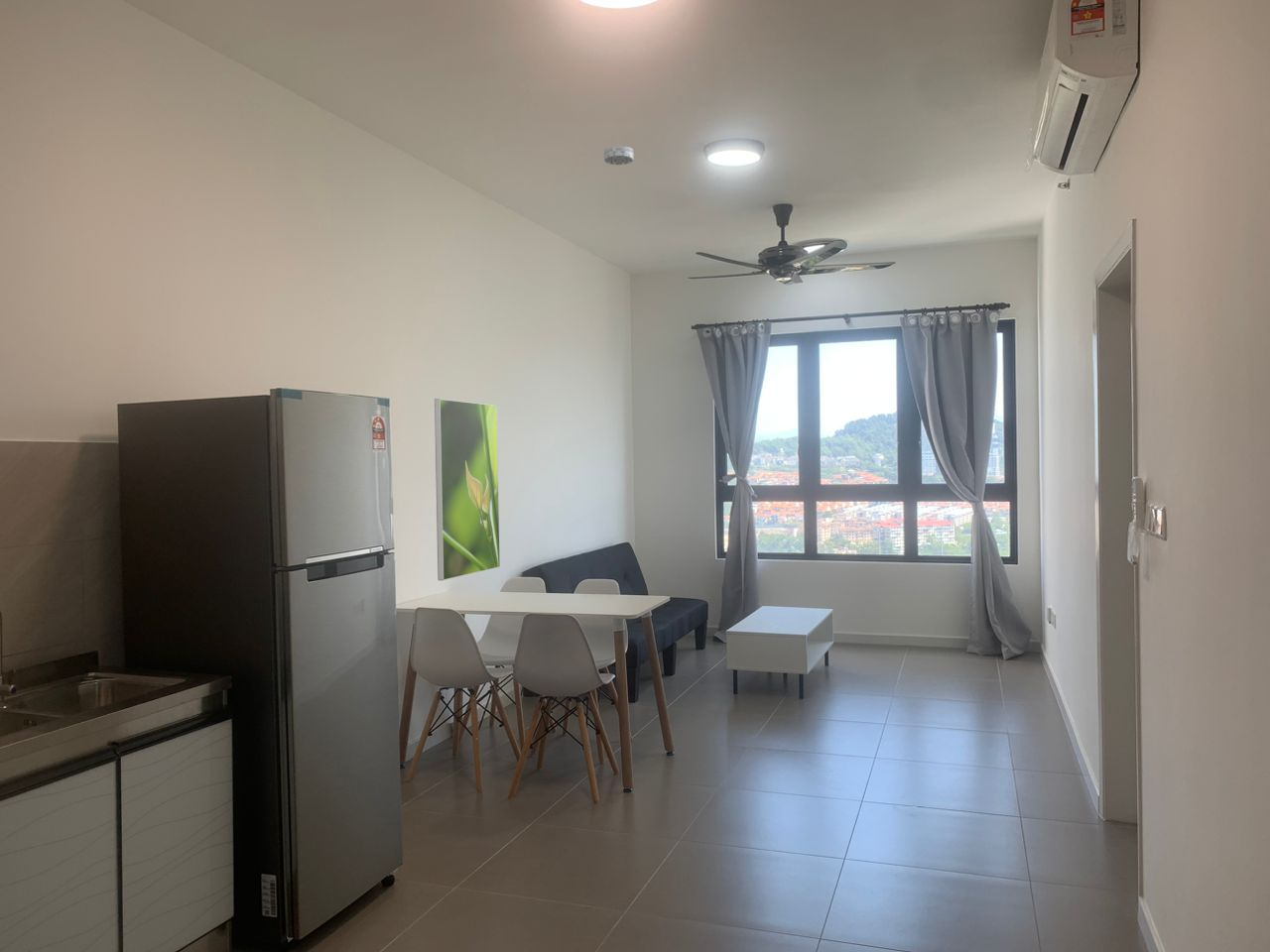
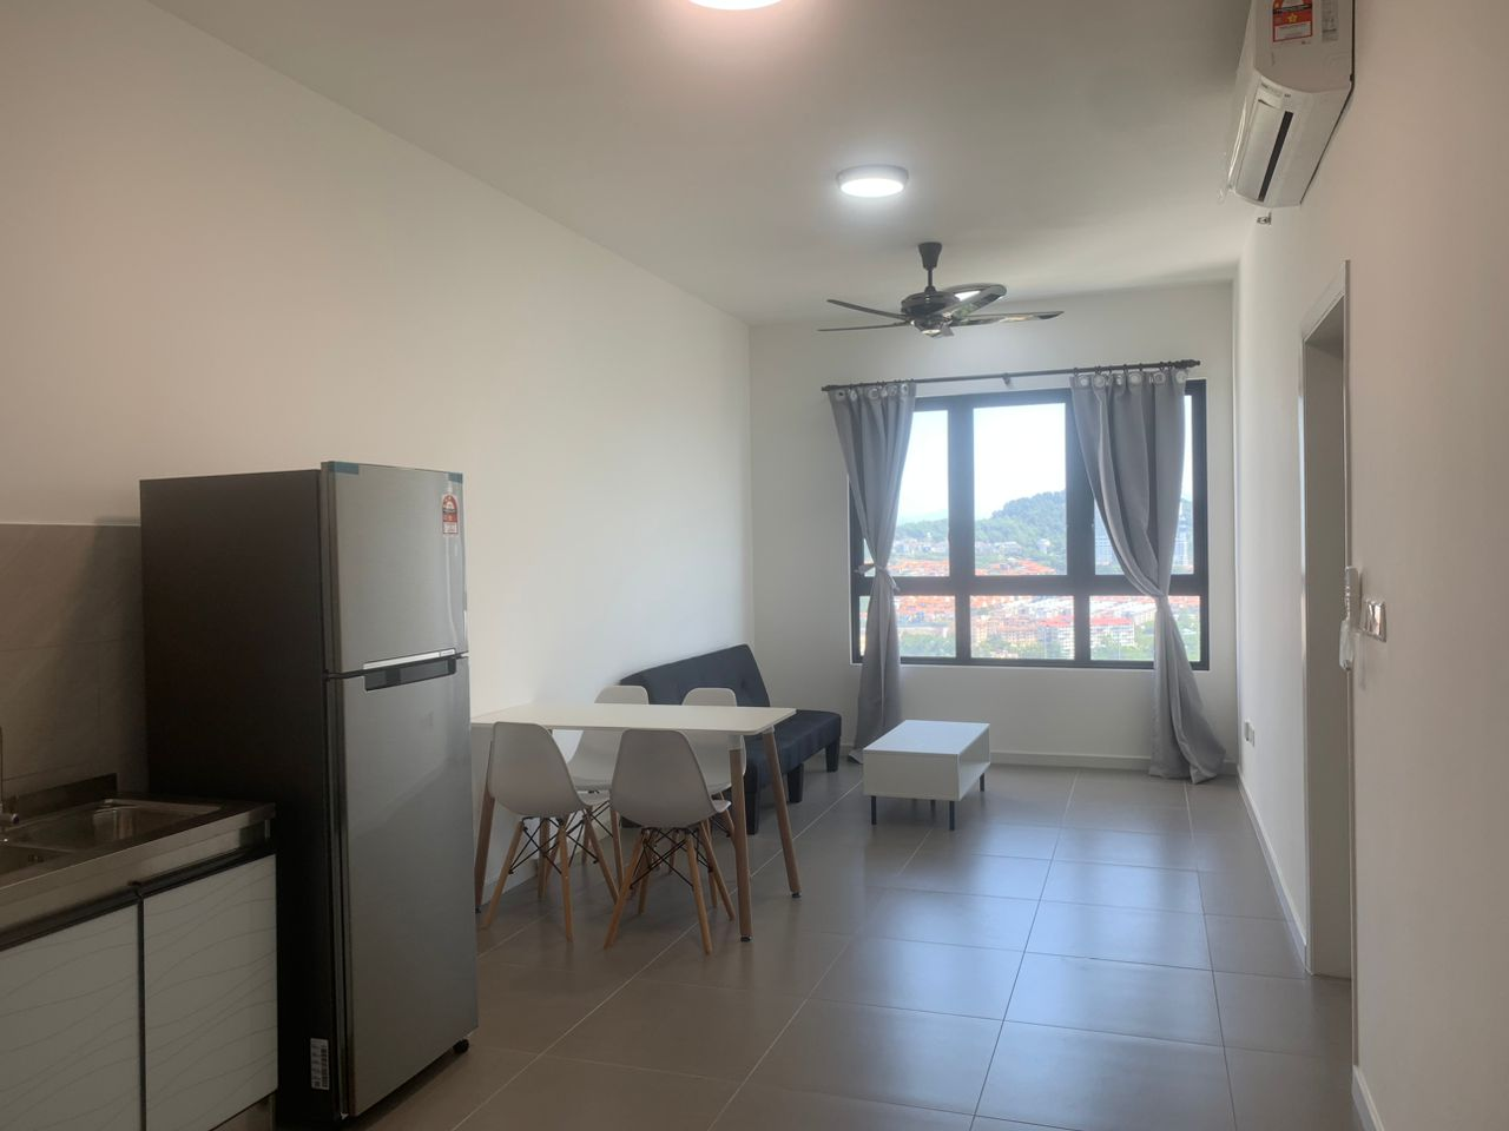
- smoke detector (618, 155)
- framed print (468, 488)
